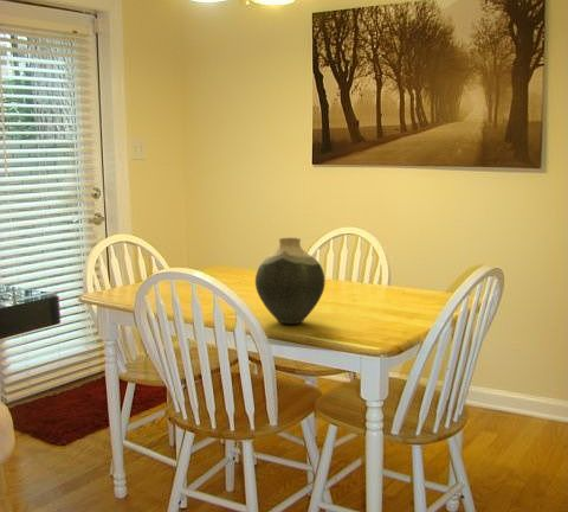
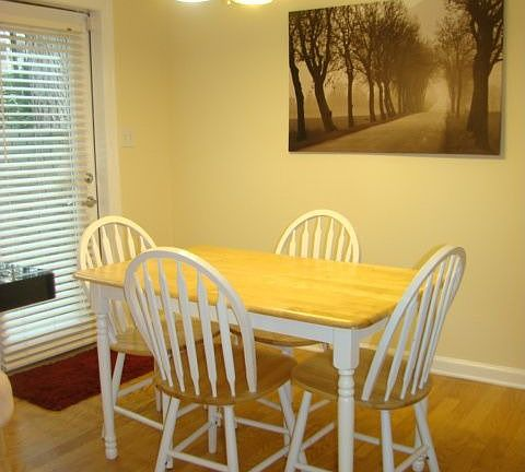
- vase (290, 281)
